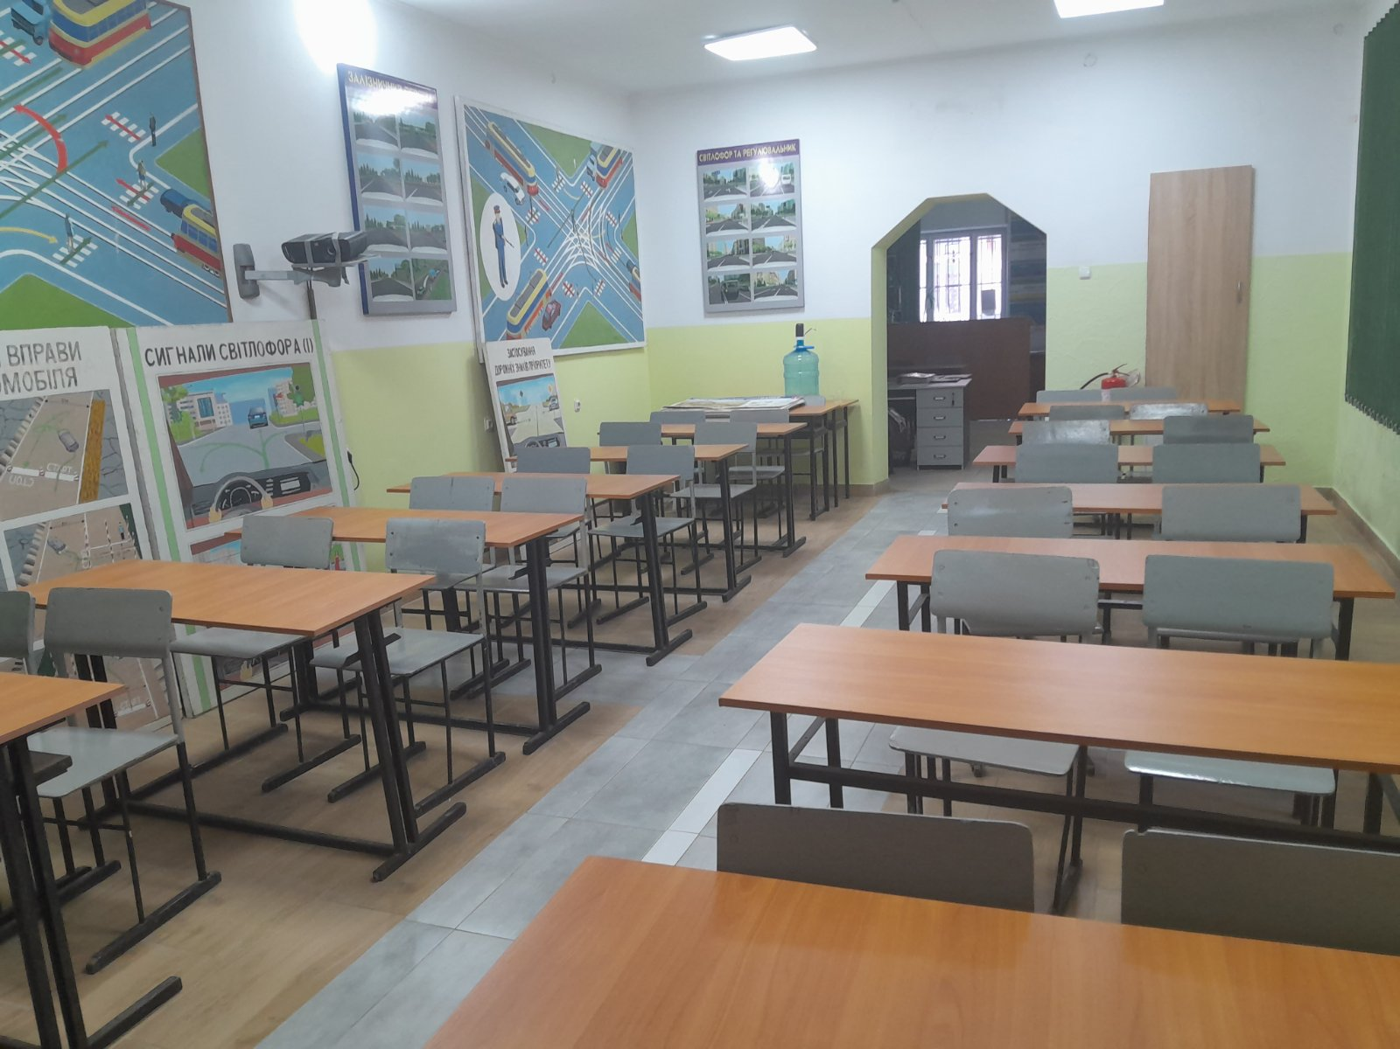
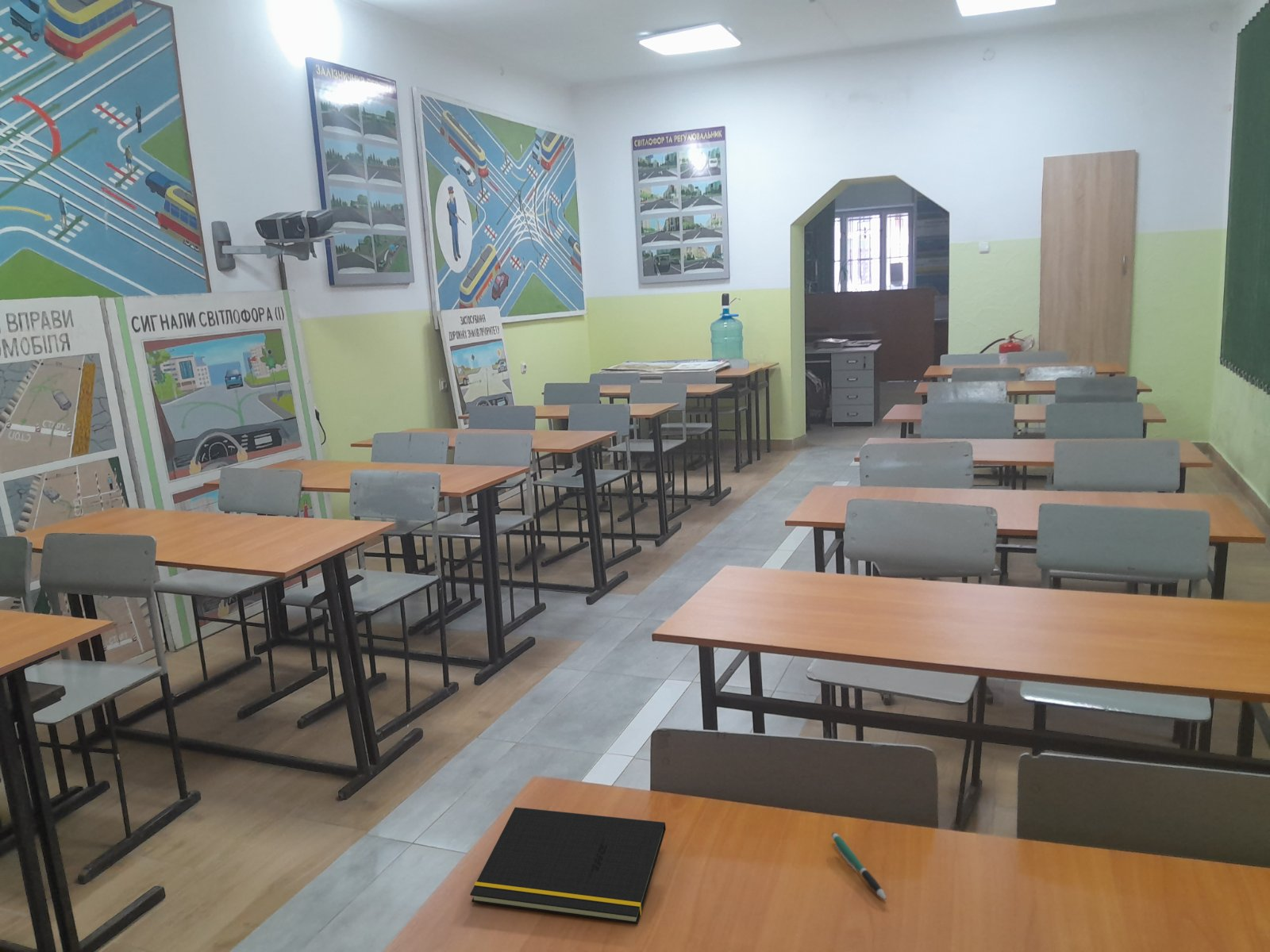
+ notepad (571, 861)
+ pen (857, 864)
